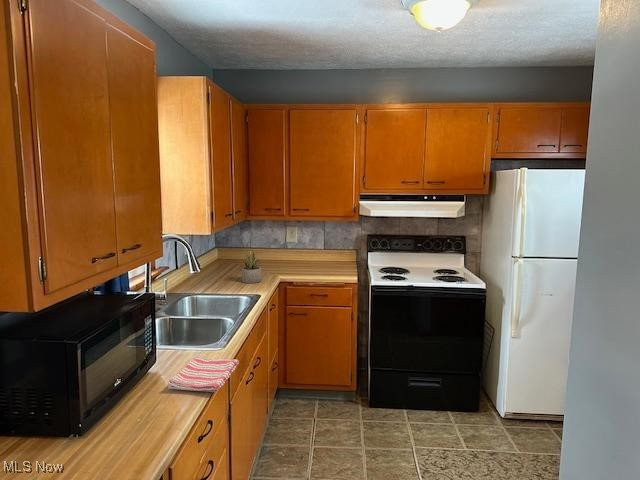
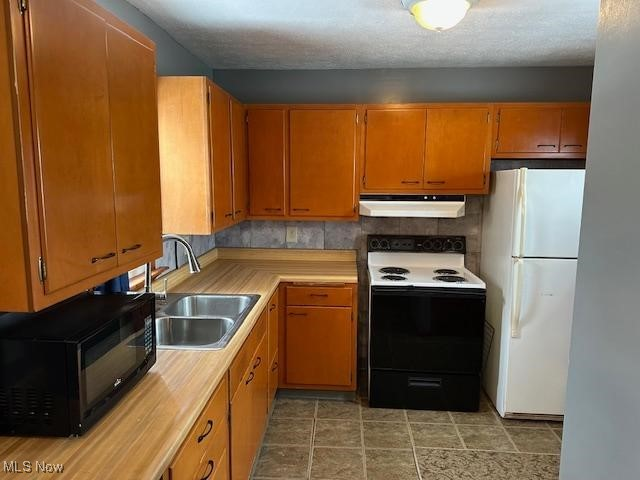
- succulent plant (251, 265)
- dish towel (205, 371)
